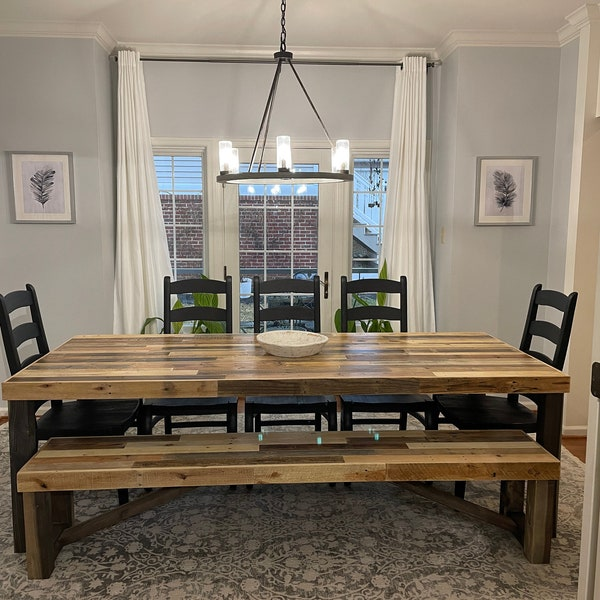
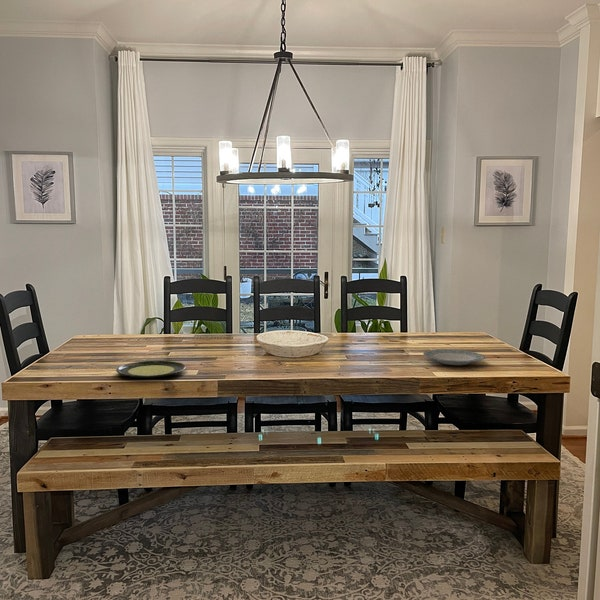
+ plate (453, 358)
+ plate (151, 370)
